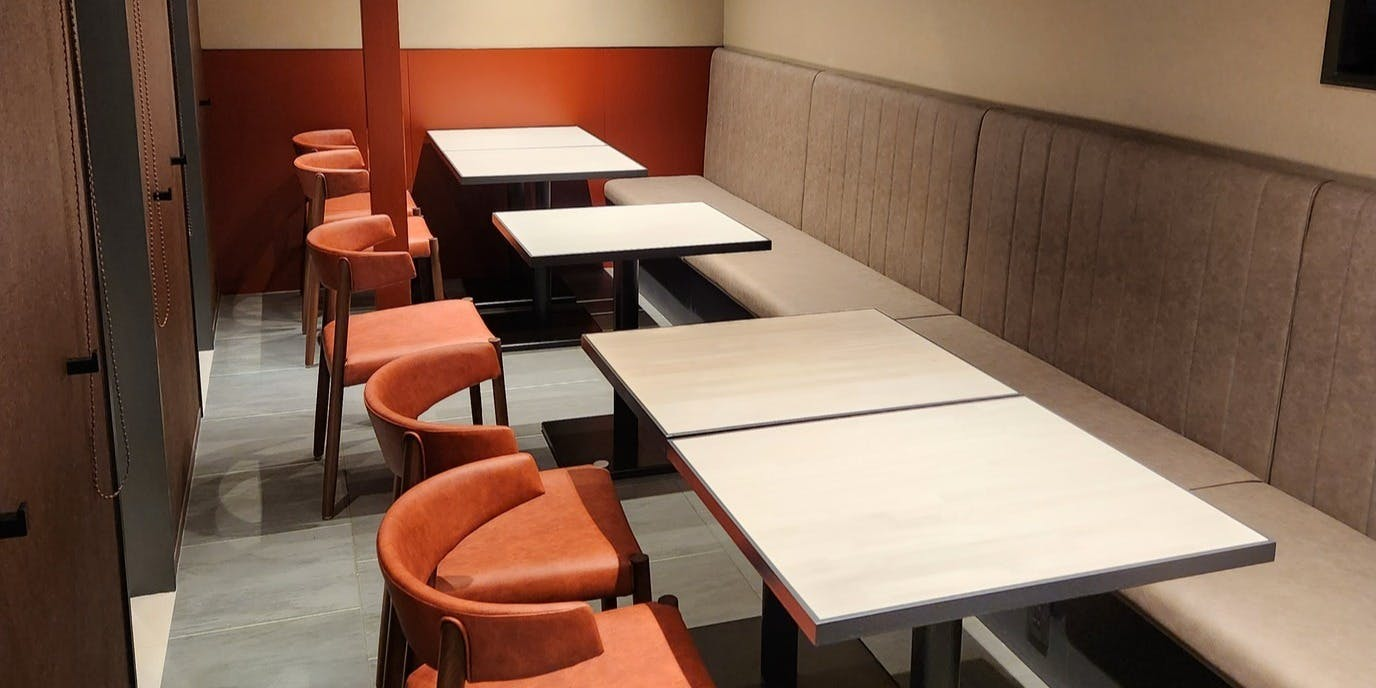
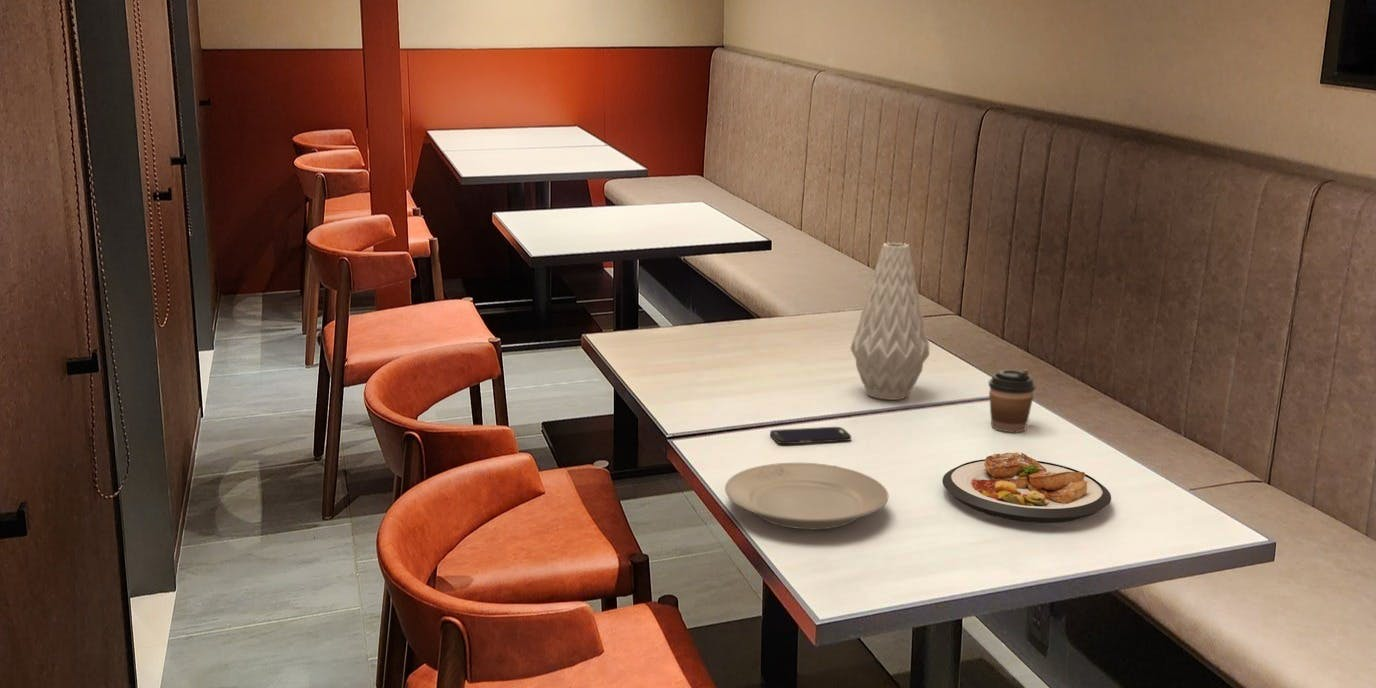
+ plate (805, 499)
+ plate (1025, 483)
+ coffee cup (1010, 398)
+ vase (891, 320)
+ smartphone (810, 435)
